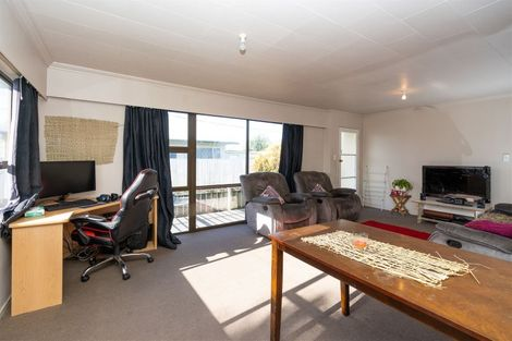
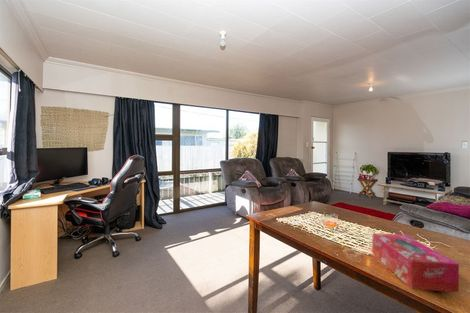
+ tissue box (408, 258)
